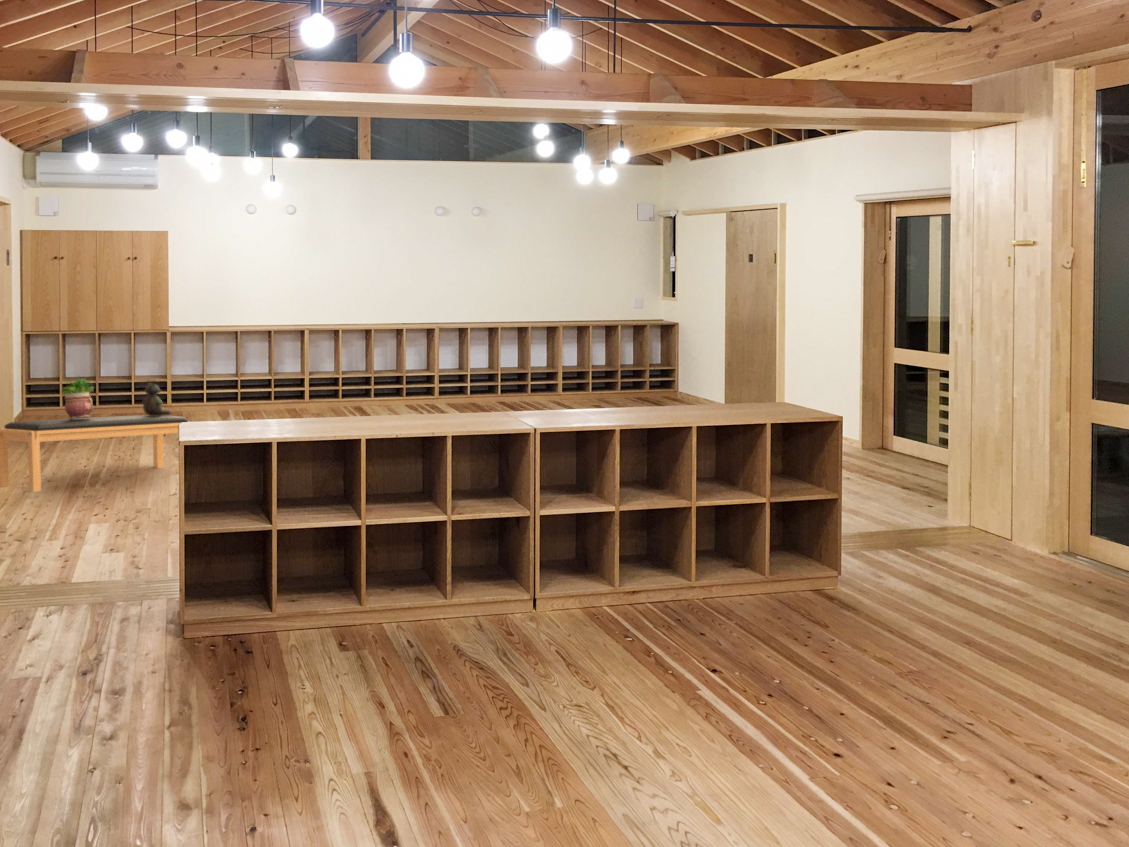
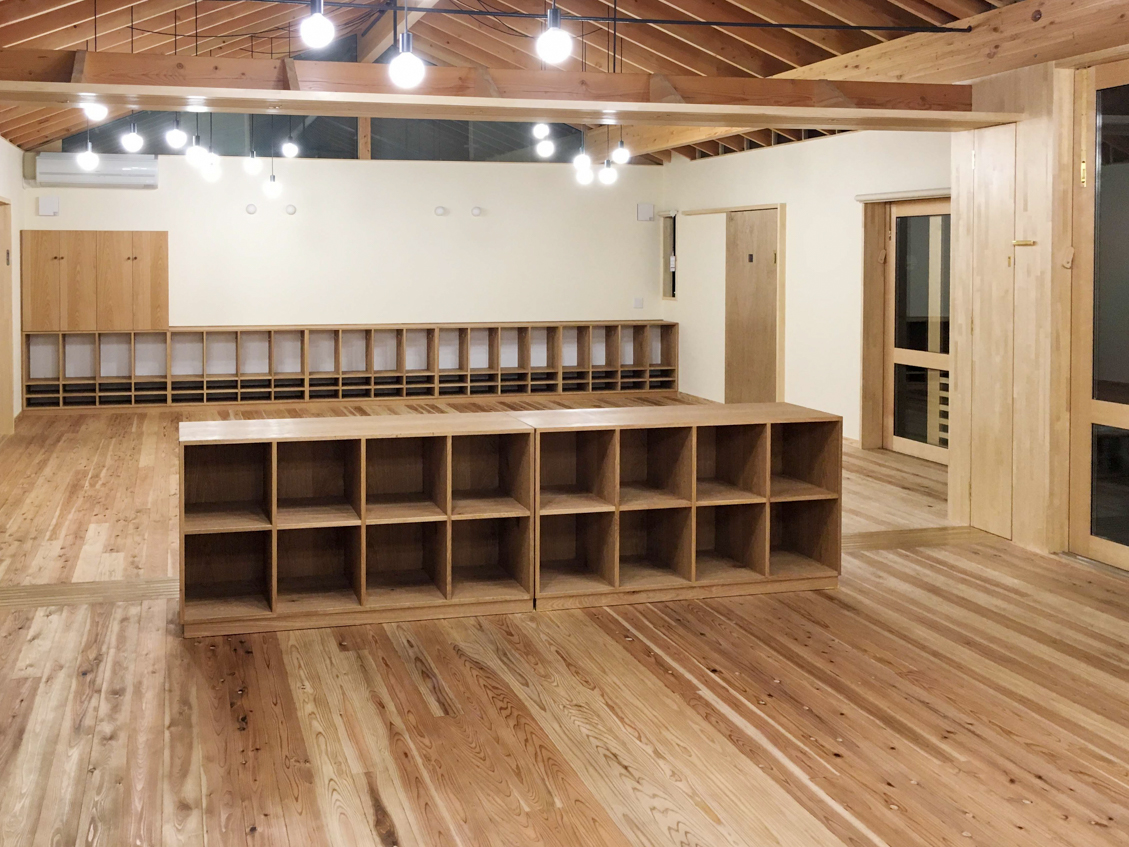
- bench (100, 437)
- stuffed bear (156, 397)
- potted plant (76, 396)
